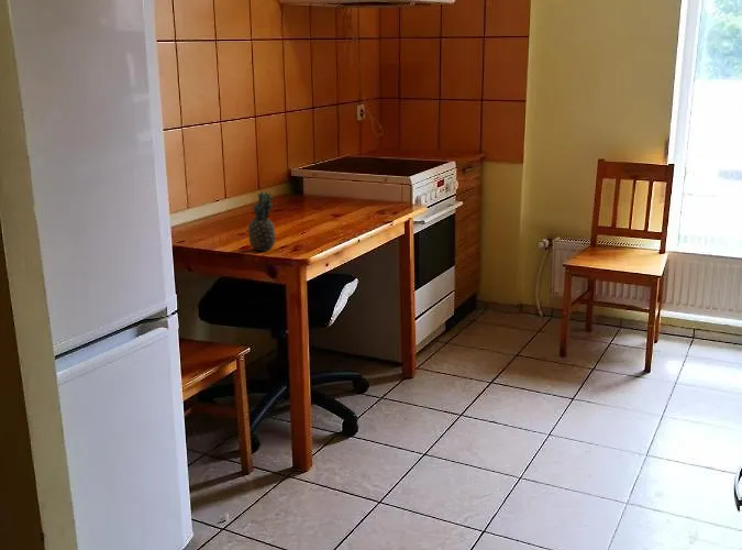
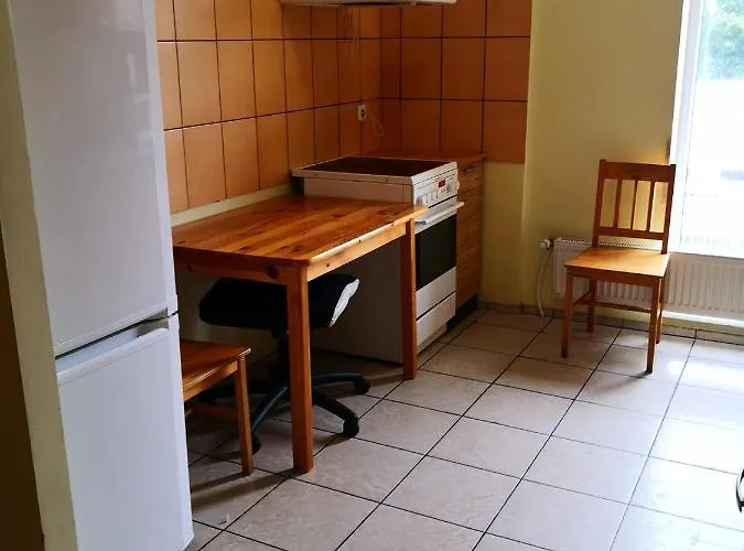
- fruit (262, 219)
